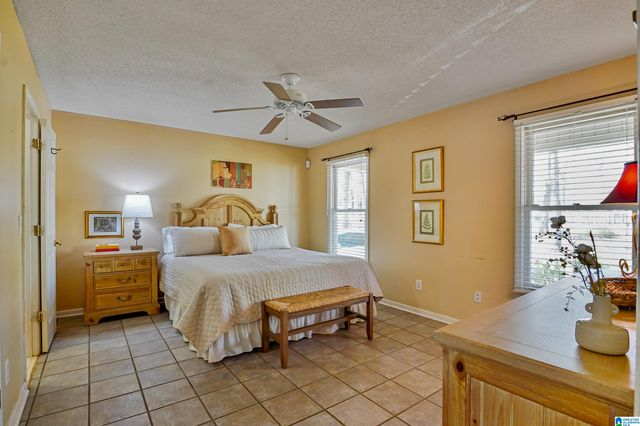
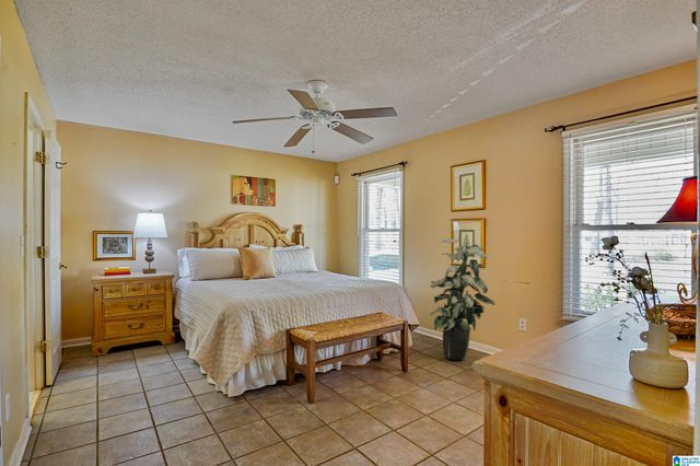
+ indoor plant (457, 298)
